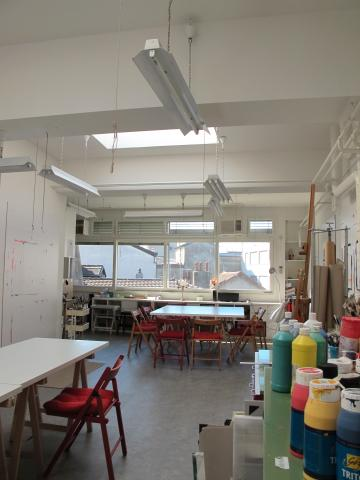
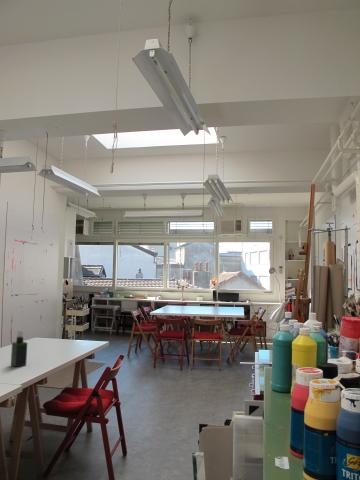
+ spray bottle (19, 347)
